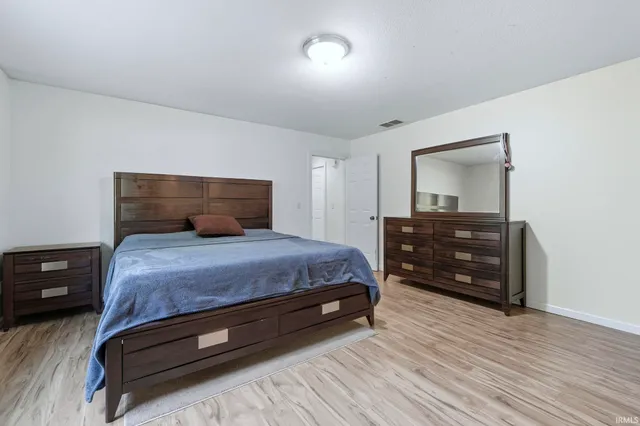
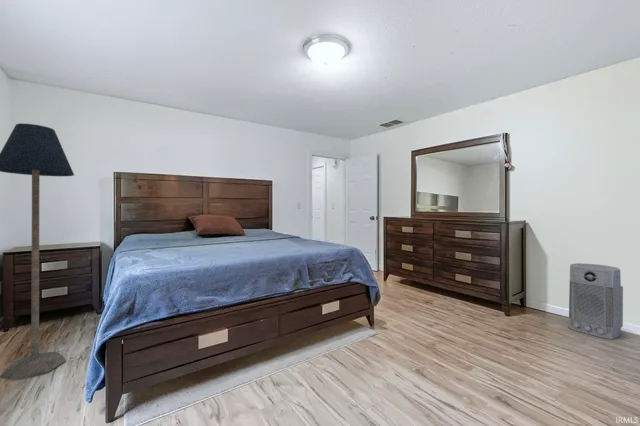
+ floor lamp (34, 246)
+ air purifier (594, 297)
